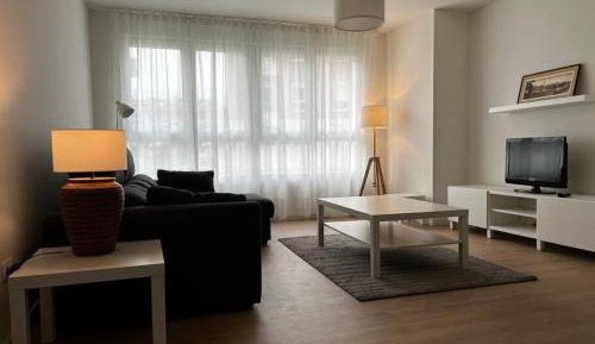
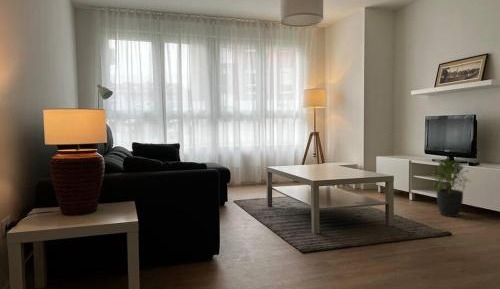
+ potted plant (448, 186)
